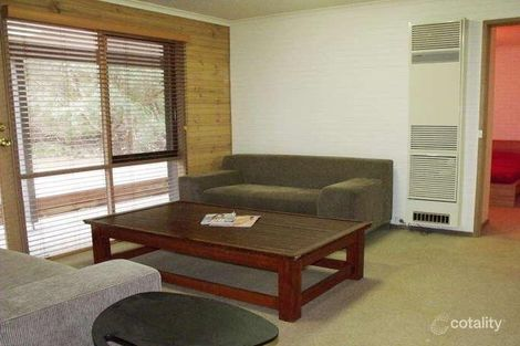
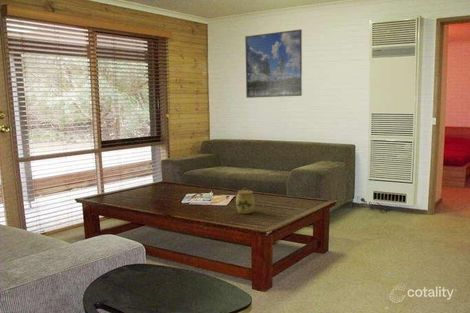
+ jar (245, 199)
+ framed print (272, 65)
